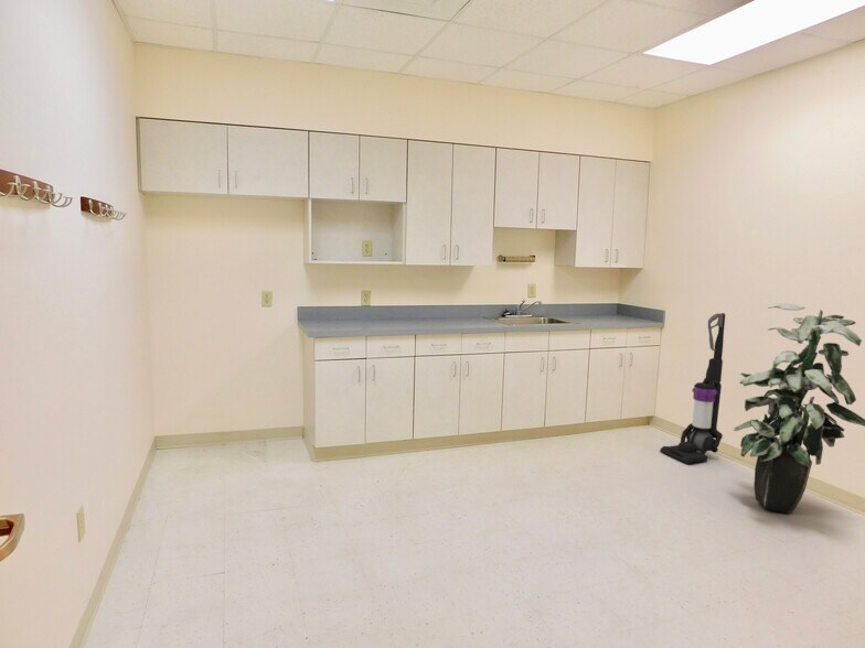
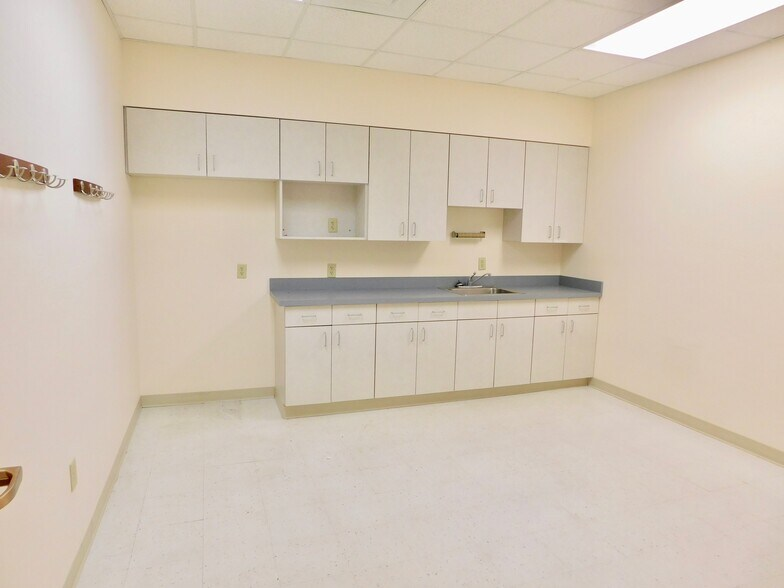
- indoor plant (790, 407)
- vacuum cleaner (701, 385)
